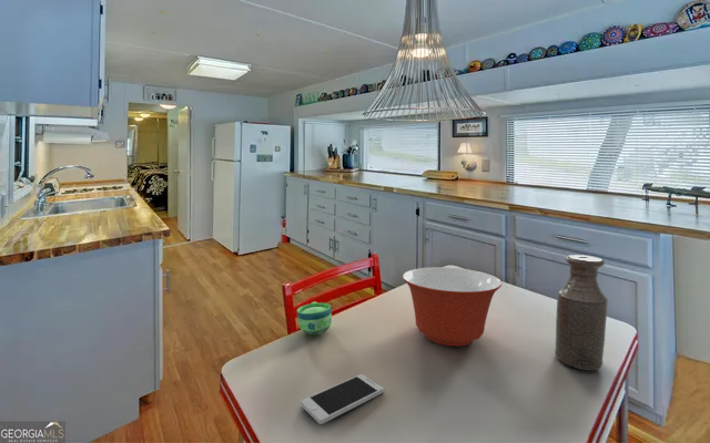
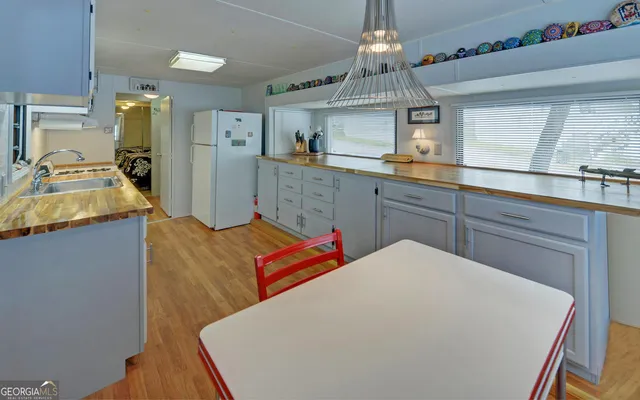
- cup (313, 317)
- smartphone (343, 395)
- bottle (580, 309)
- mixing bowl (449, 307)
